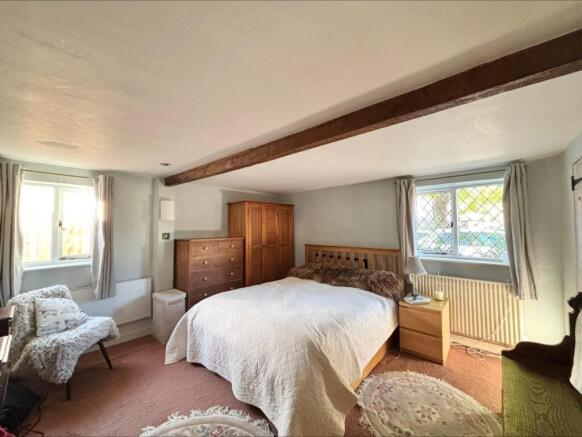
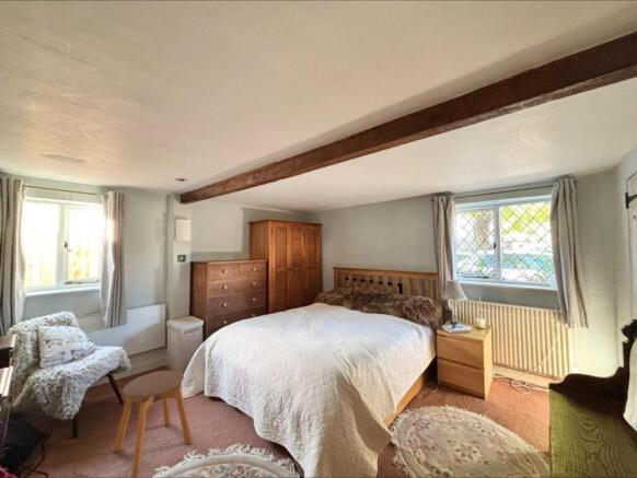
+ stool (148, 407)
